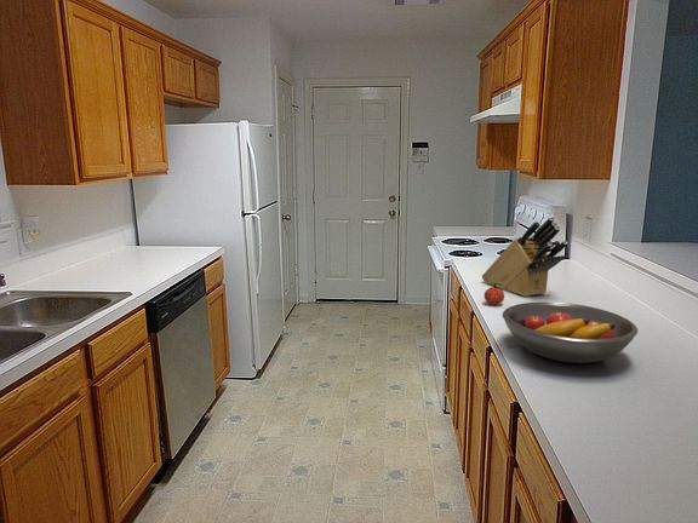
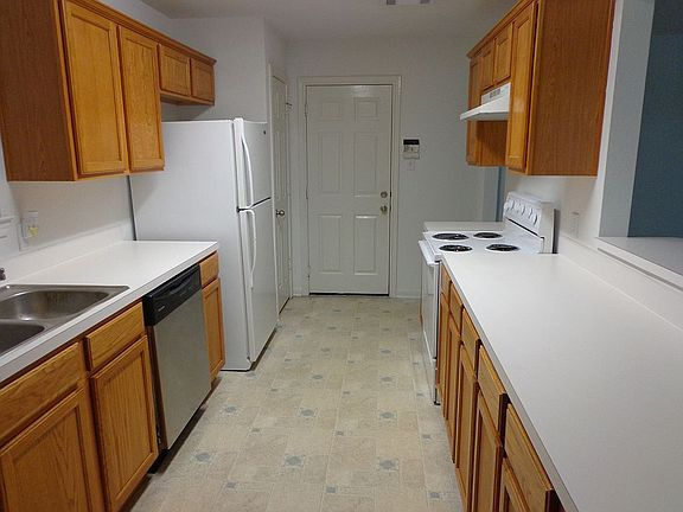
- fruit bowl (566, 331)
- apple (494, 293)
- knife block (522, 252)
